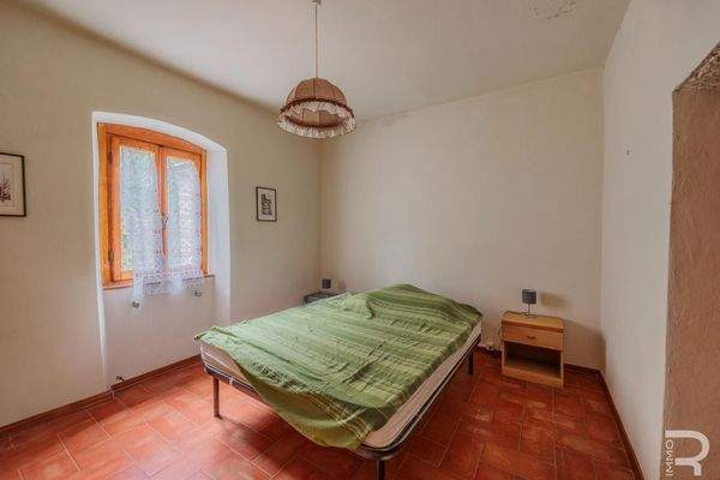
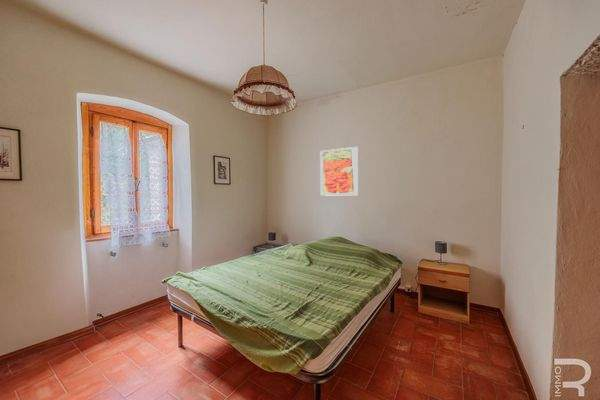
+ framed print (338, 172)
